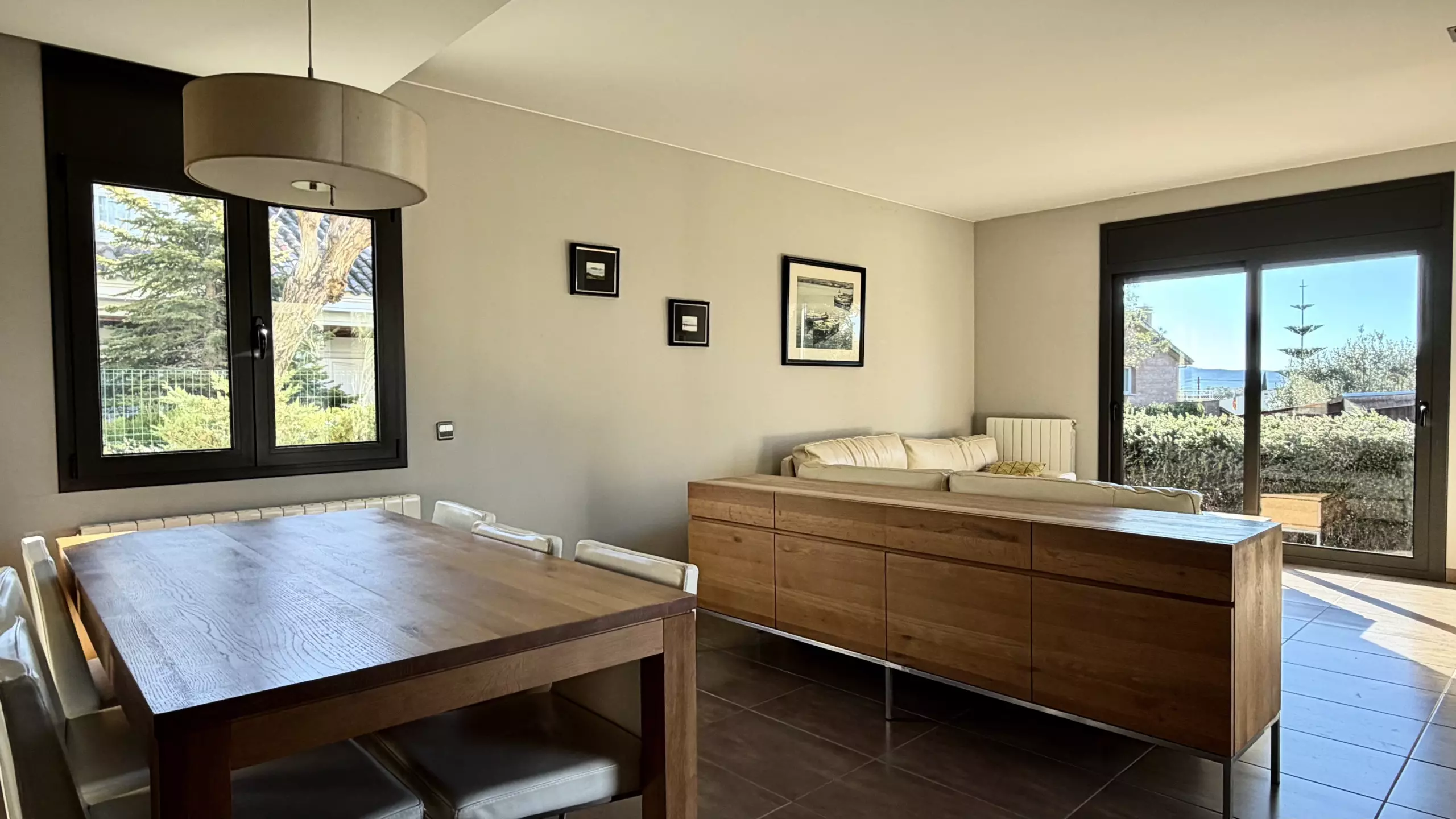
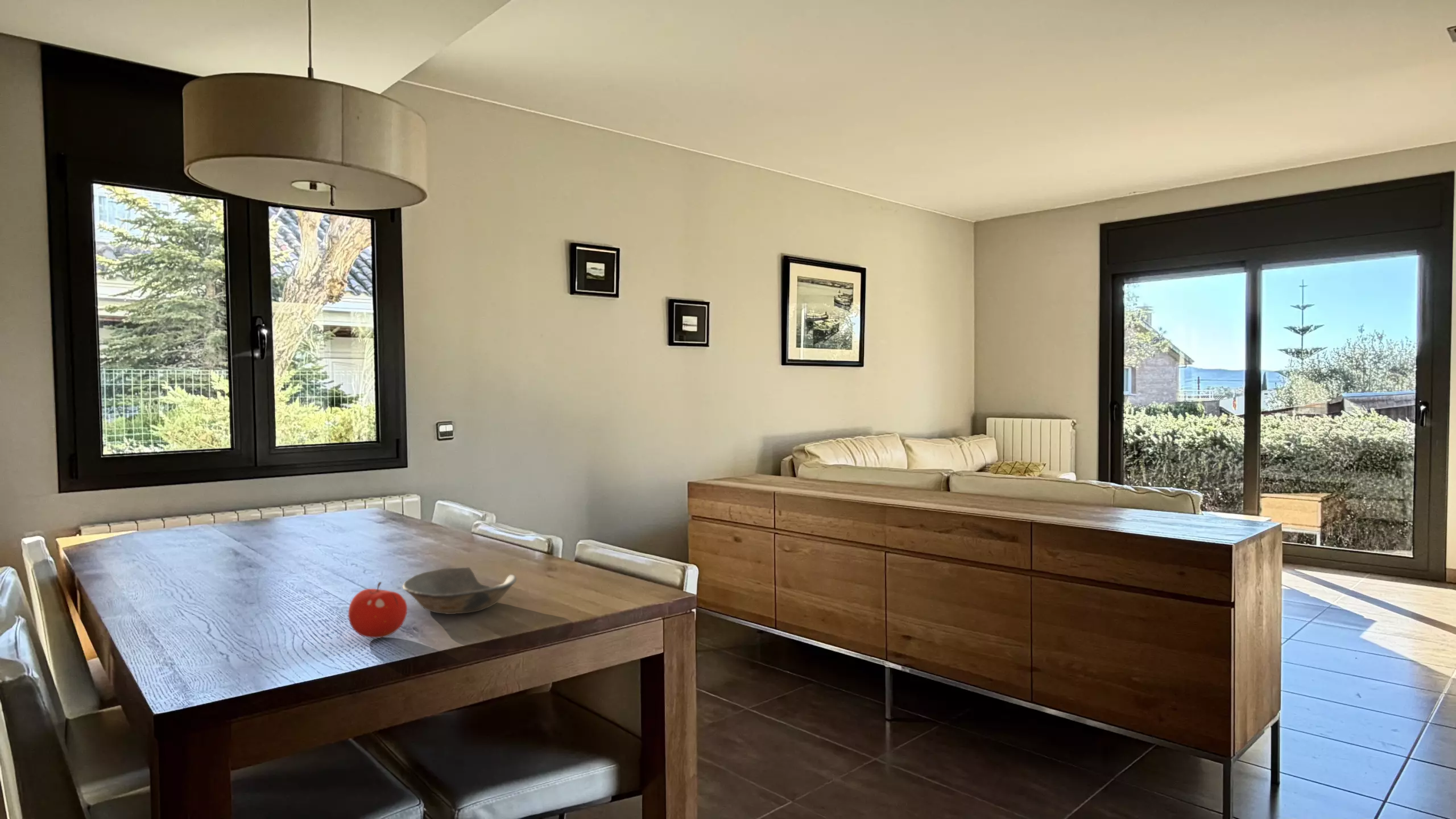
+ bowl (458, 593)
+ fruit (378, 609)
